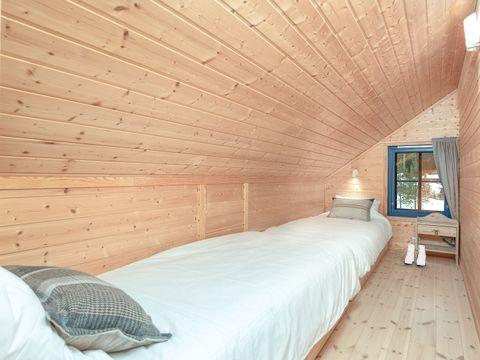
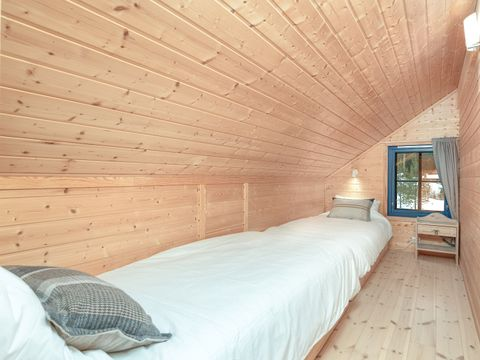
- boots (413, 254)
